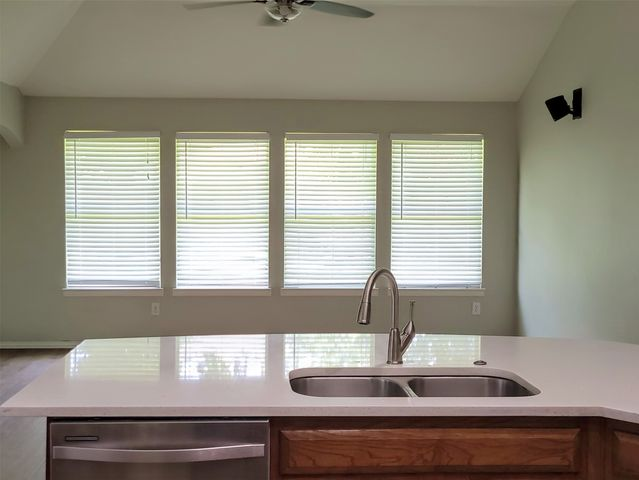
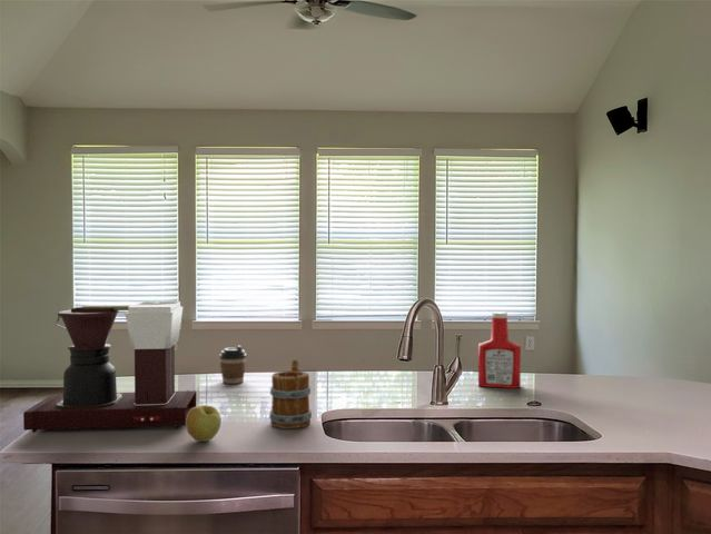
+ mug (292, 392)
+ coffee maker (111, 365)
+ soap bottle (498, 348)
+ coffee cup (233, 364)
+ apple (204, 423)
